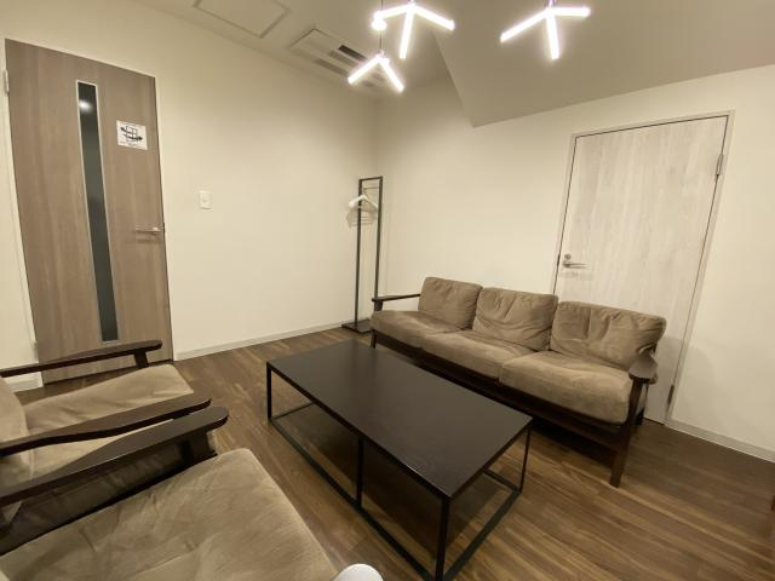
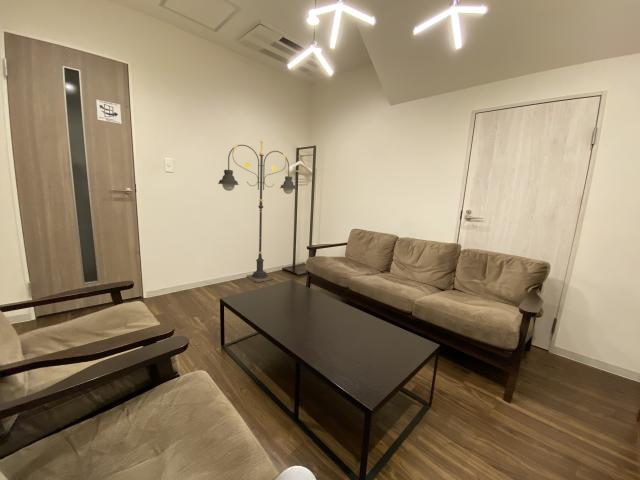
+ floor lamp (260, 212)
